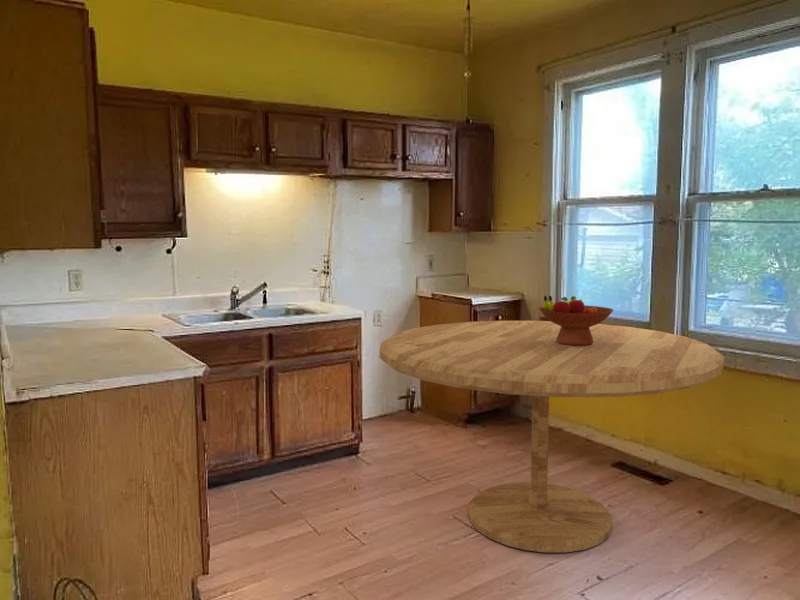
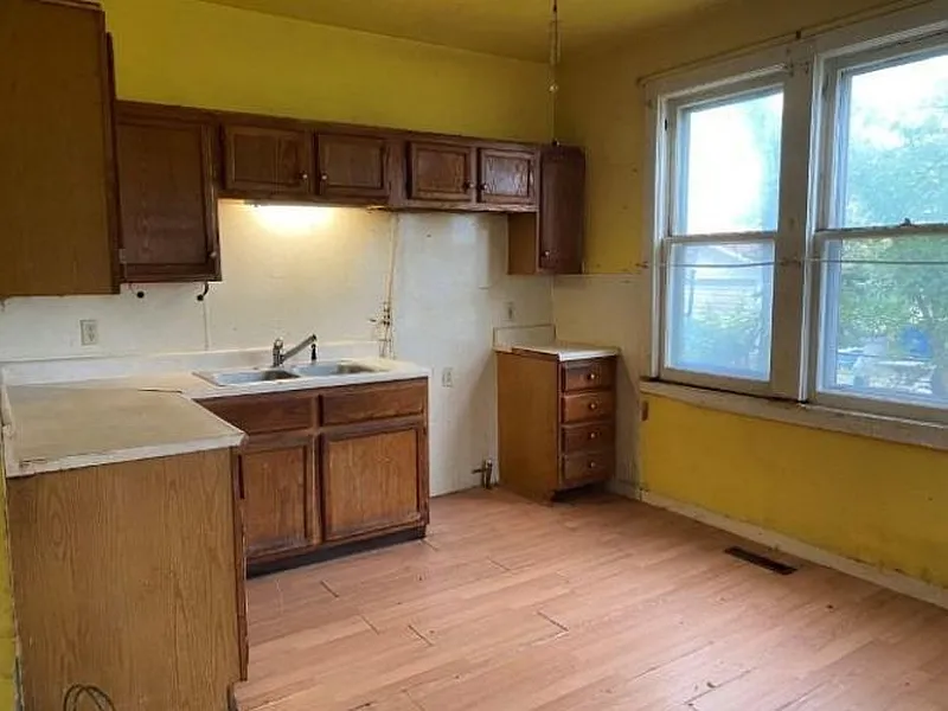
- dining table (540, 430)
- fruit bowl (575, 318)
